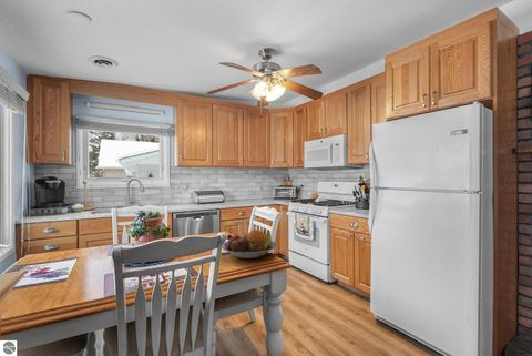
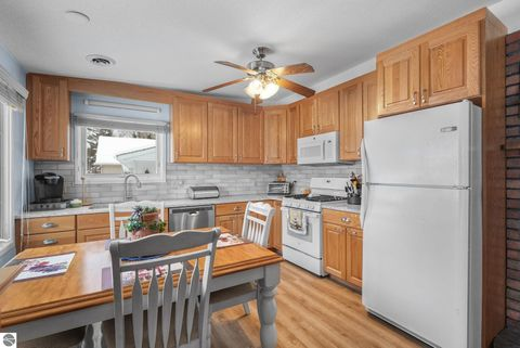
- fruit bowl (248, 242)
